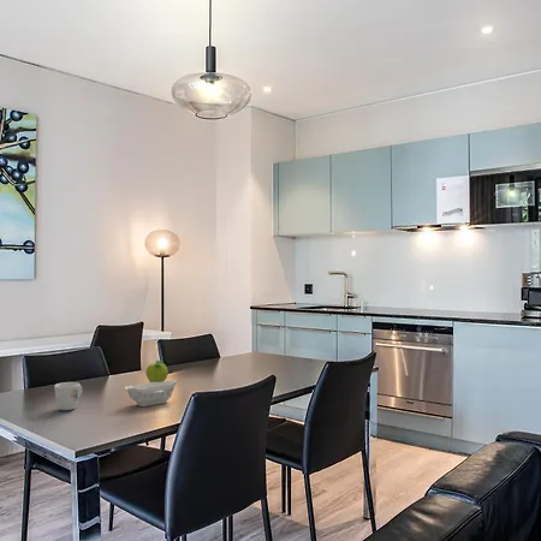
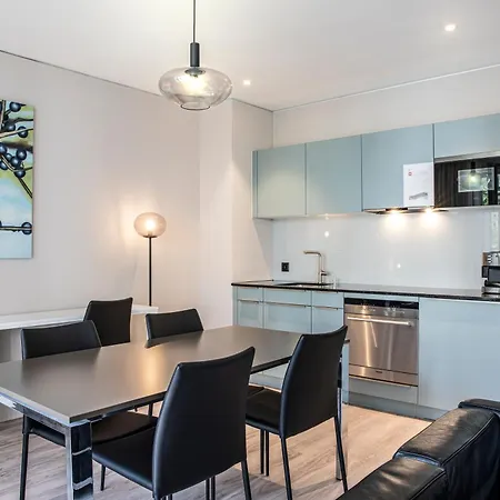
- mug (70, 396)
- fruit (156, 371)
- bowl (151, 393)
